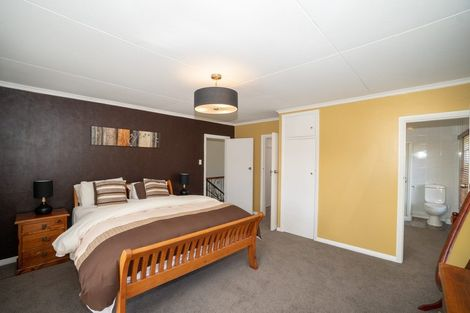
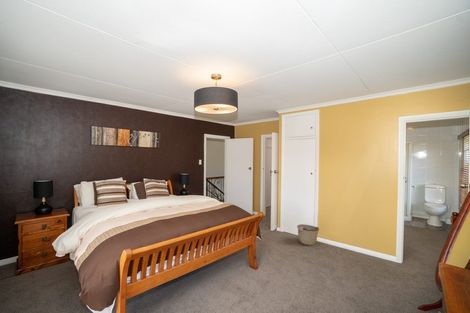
+ basket (307, 233)
